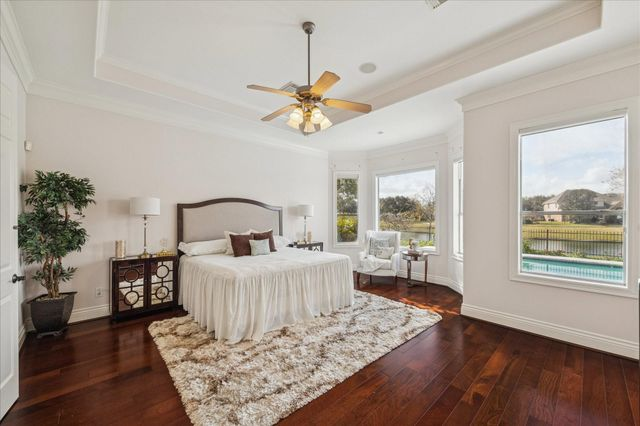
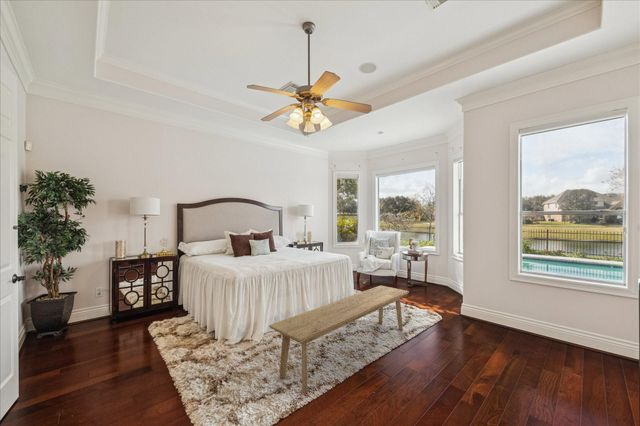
+ bench (348, 323)
